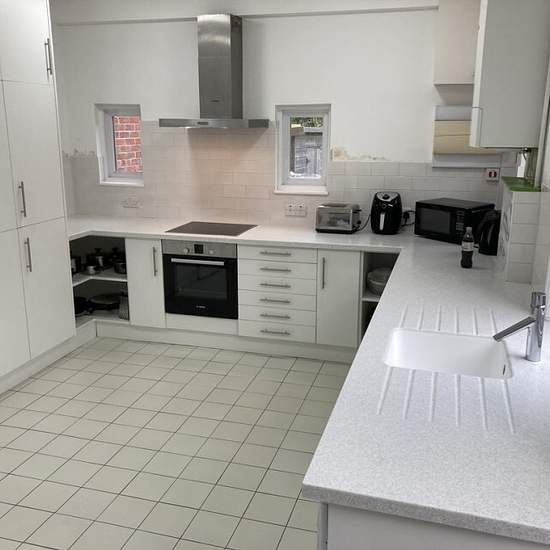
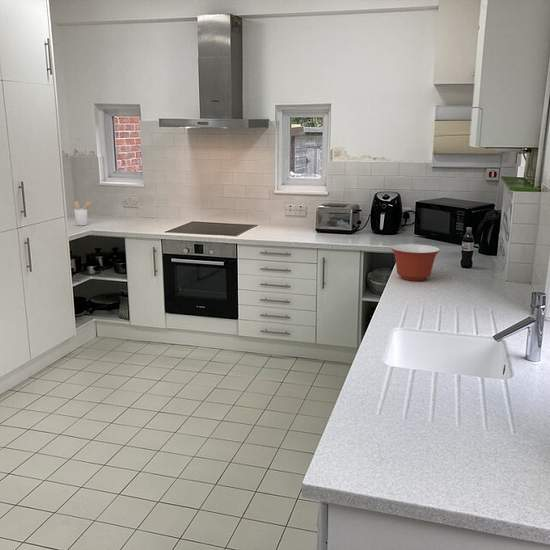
+ mixing bowl (414, 263)
+ utensil holder (83, 212)
